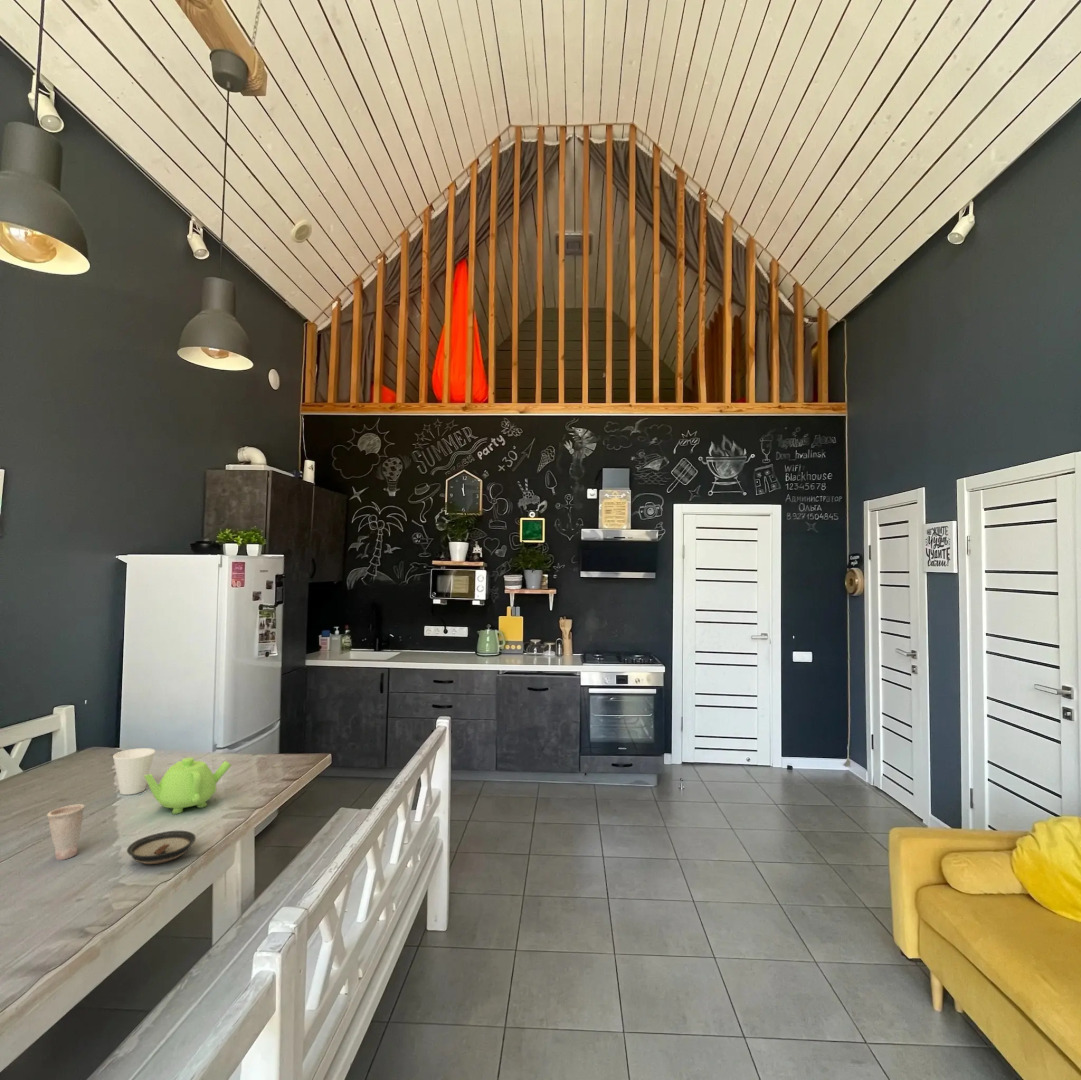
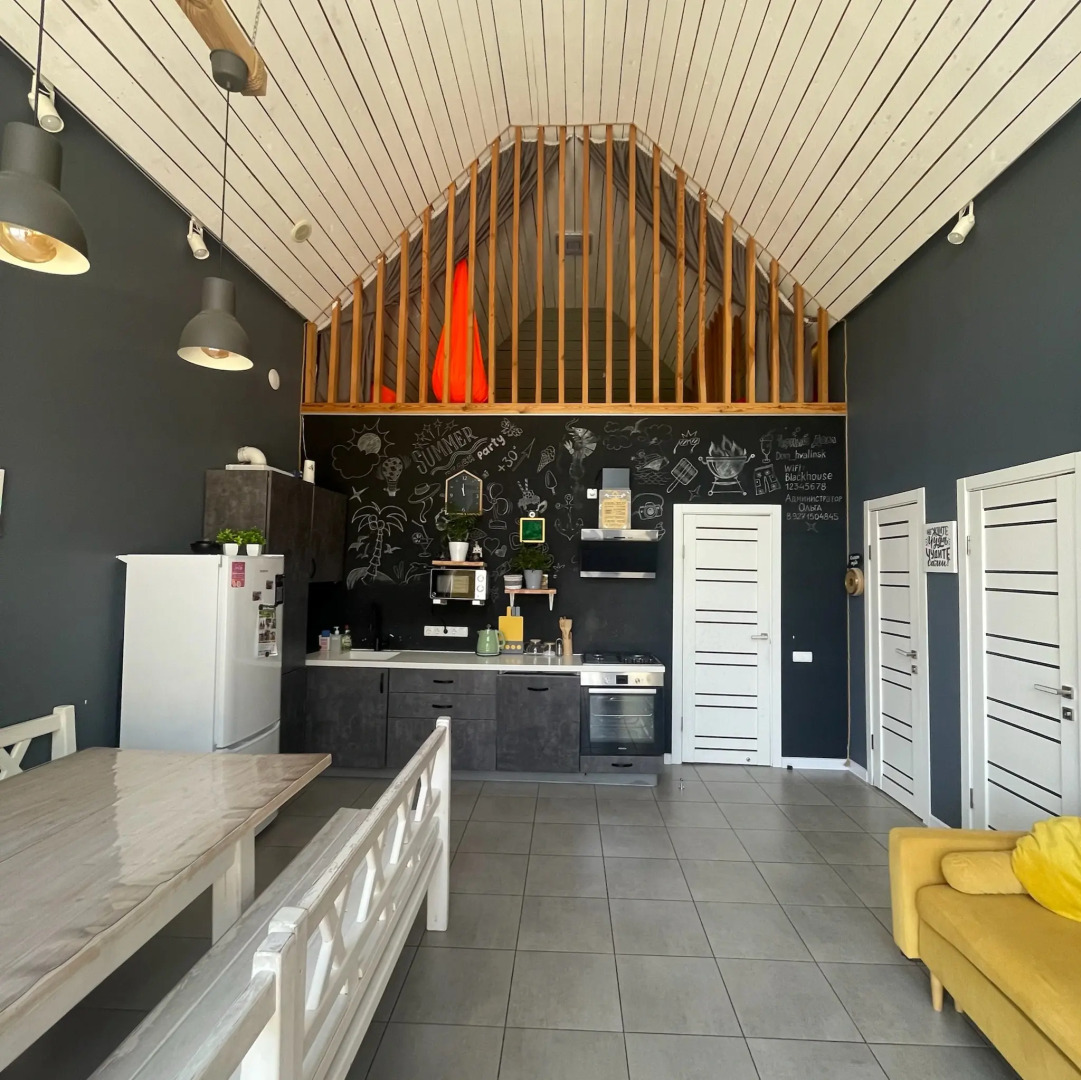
- cup (133, 772)
- saucer (161, 850)
- teapot (189, 781)
- cup (64, 831)
